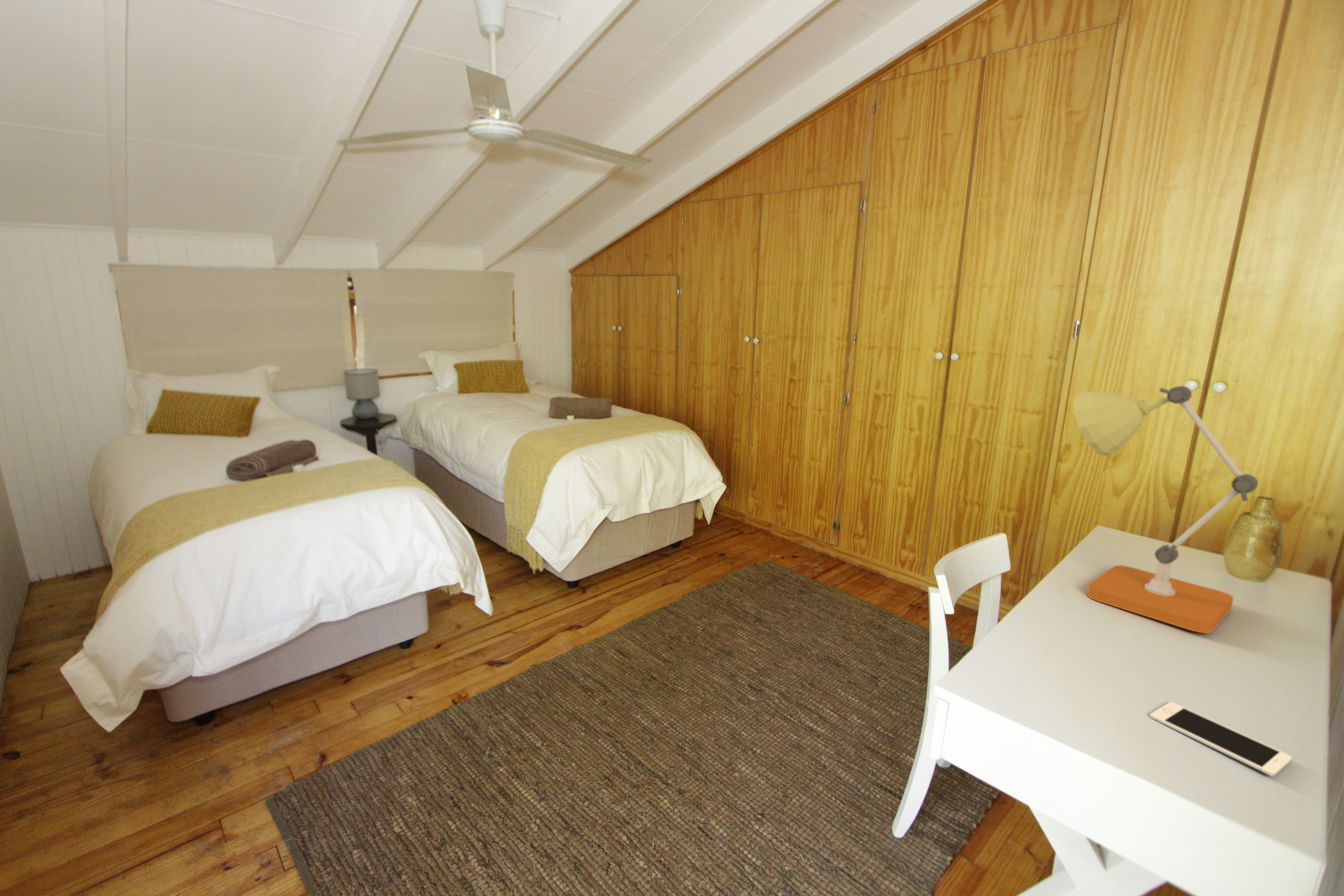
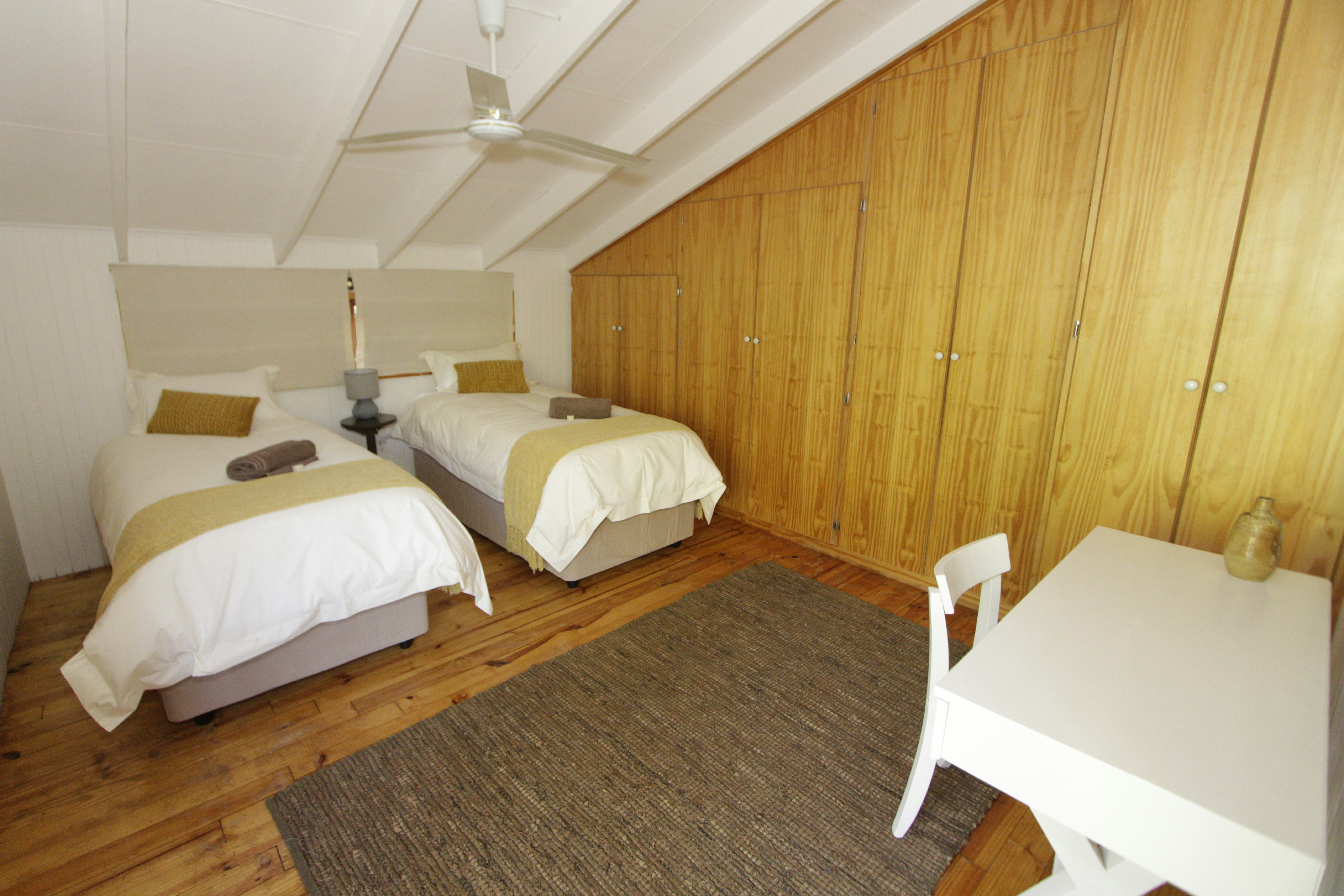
- desk lamp (1119, 450)
- cell phone (1217, 736)
